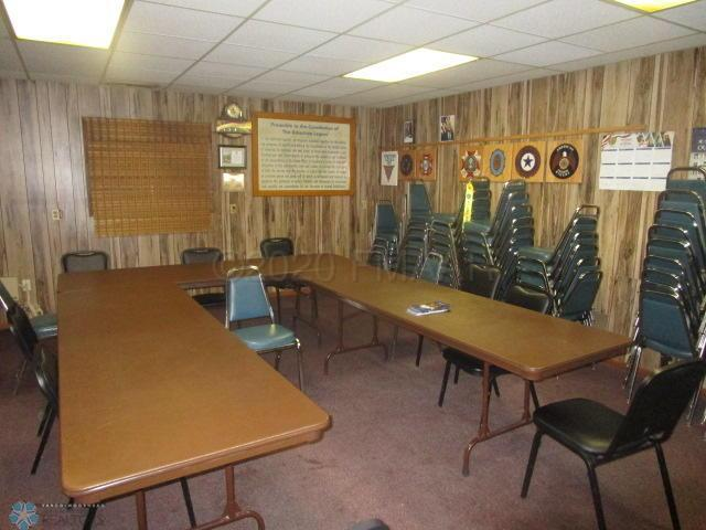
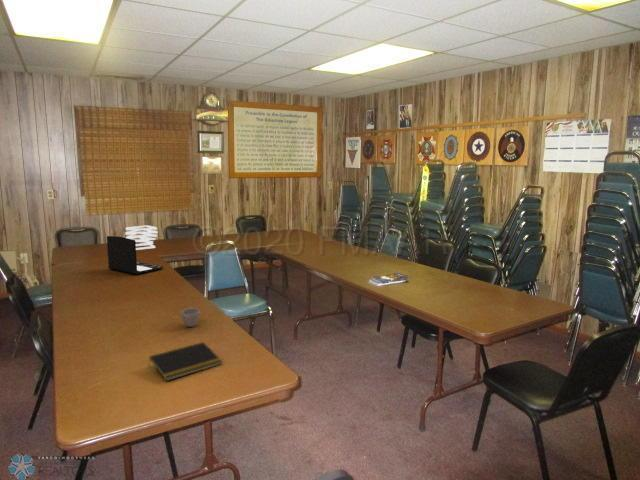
+ cup (190, 317)
+ notepad (186, 360)
+ laptop (135, 252)
+ ceiling light fixture (141, 237)
